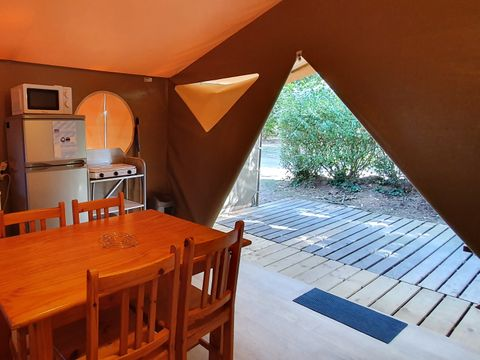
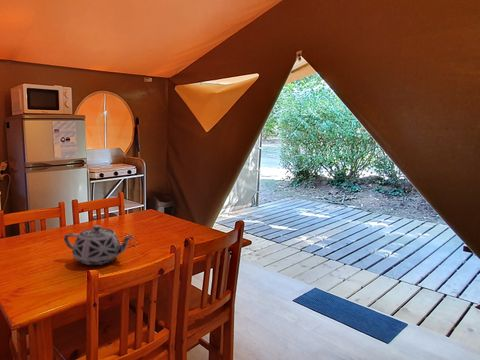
+ teapot (99, 242)
